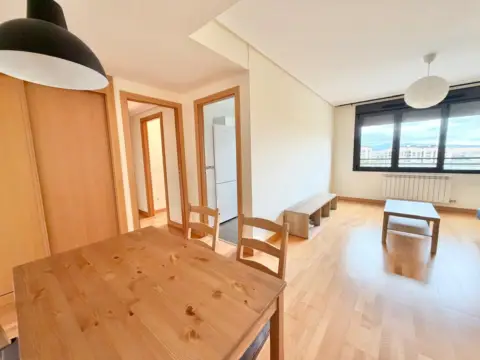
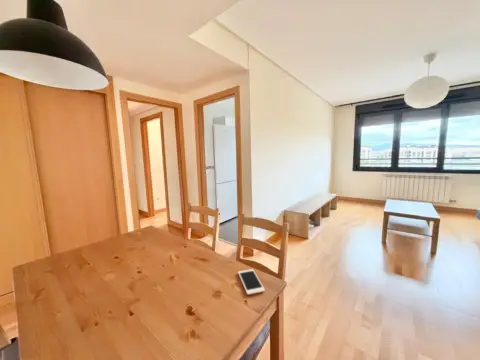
+ cell phone (250, 280)
